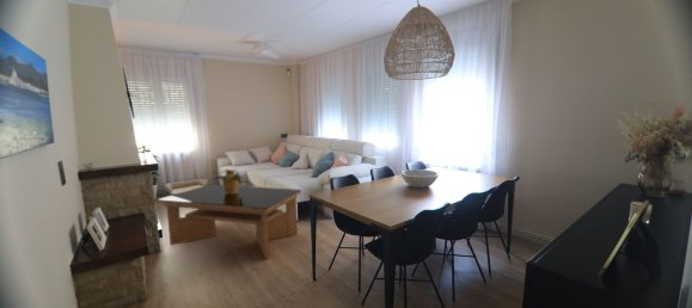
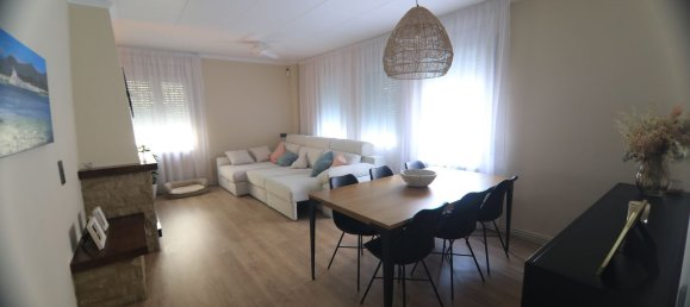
- potted plant (228, 179)
- coffee table (234, 216)
